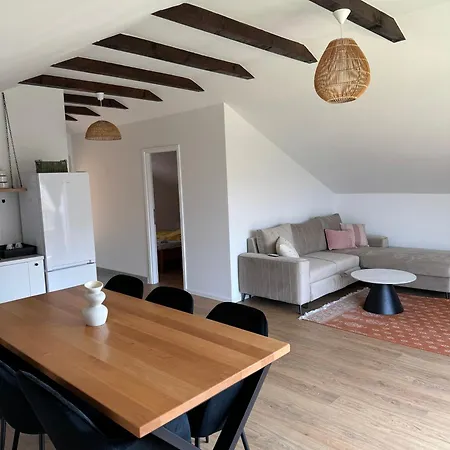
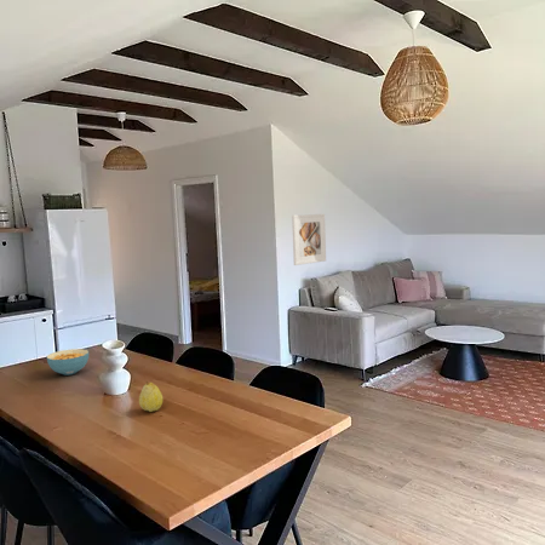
+ fruit (150, 395)
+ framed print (309, 239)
+ cereal bowl (68, 363)
